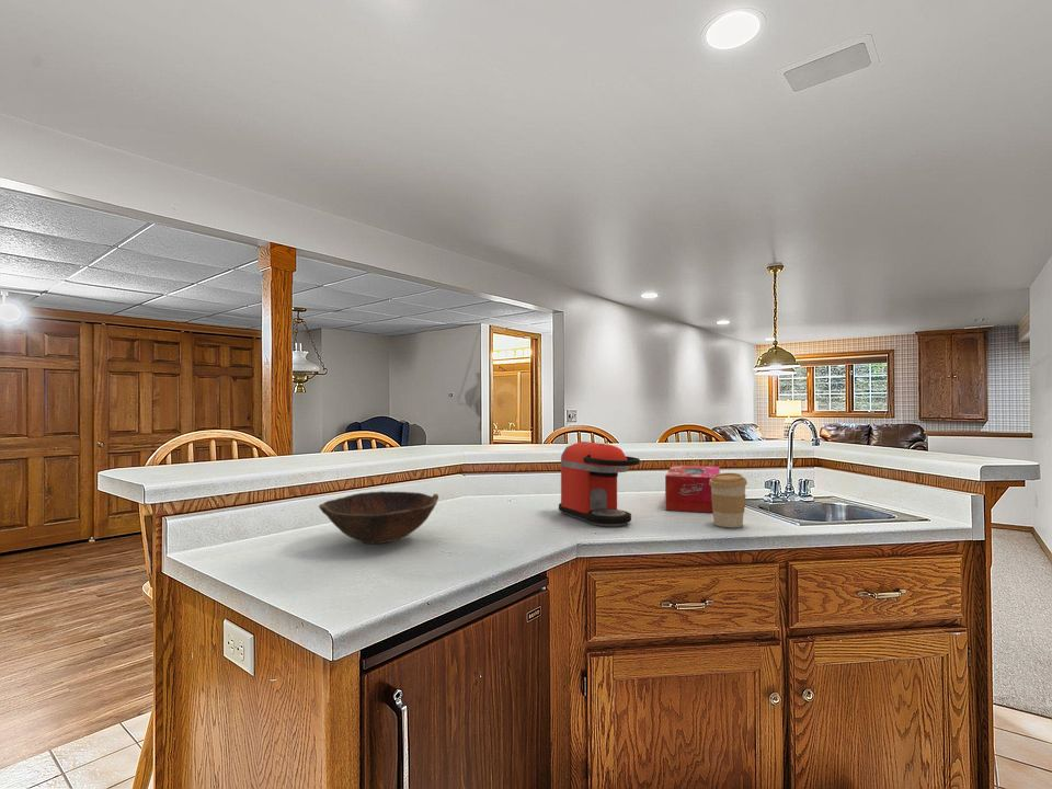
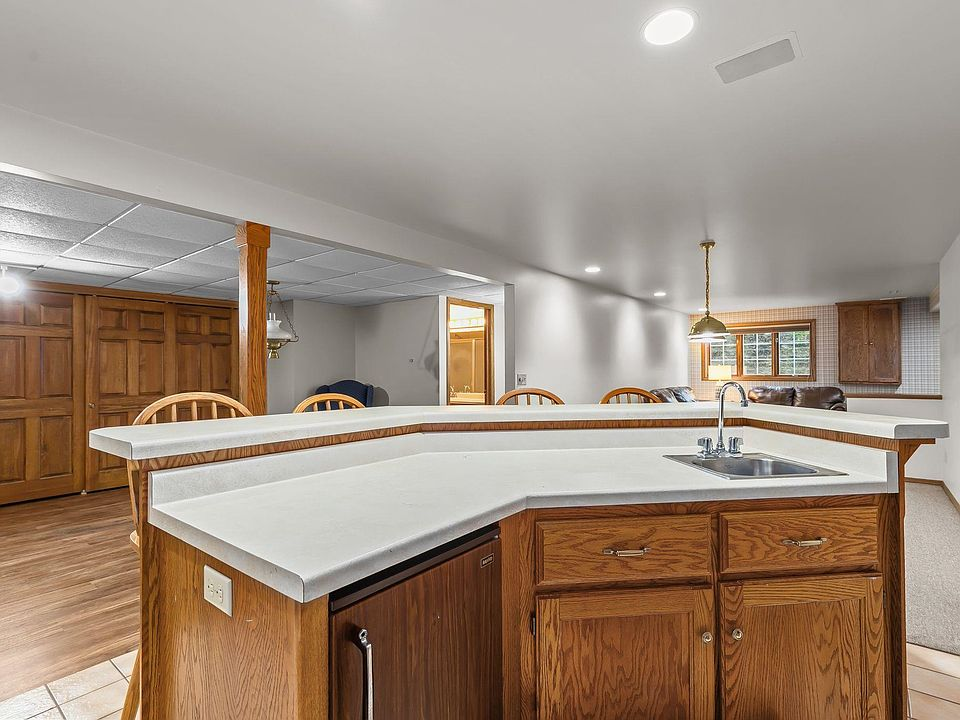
- tissue box (694, 487)
- bowl (380, 519)
- coffee cup (728, 499)
- coffee maker (596, 480)
